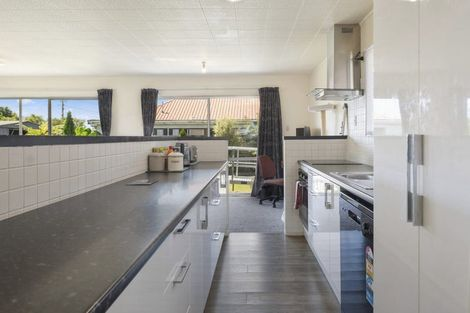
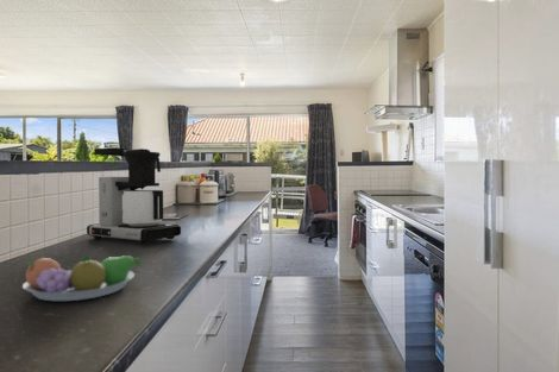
+ fruit bowl (84, 269)
+ coffee maker (133, 193)
